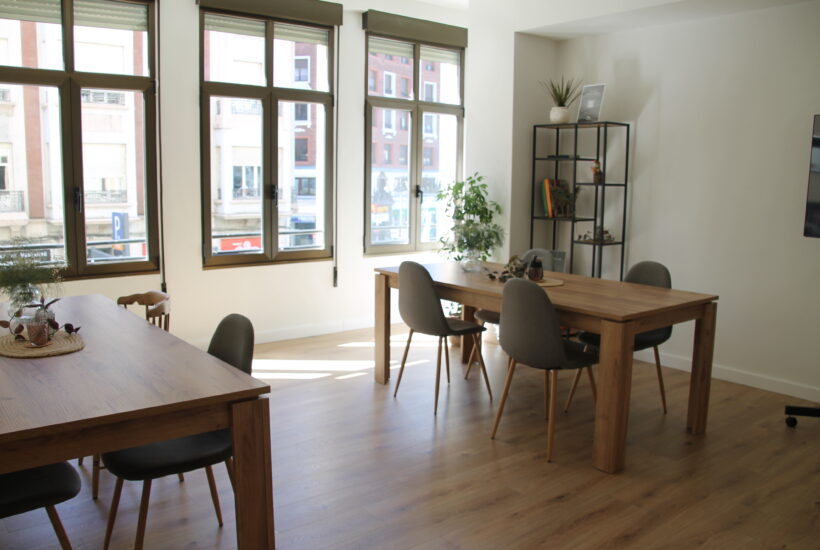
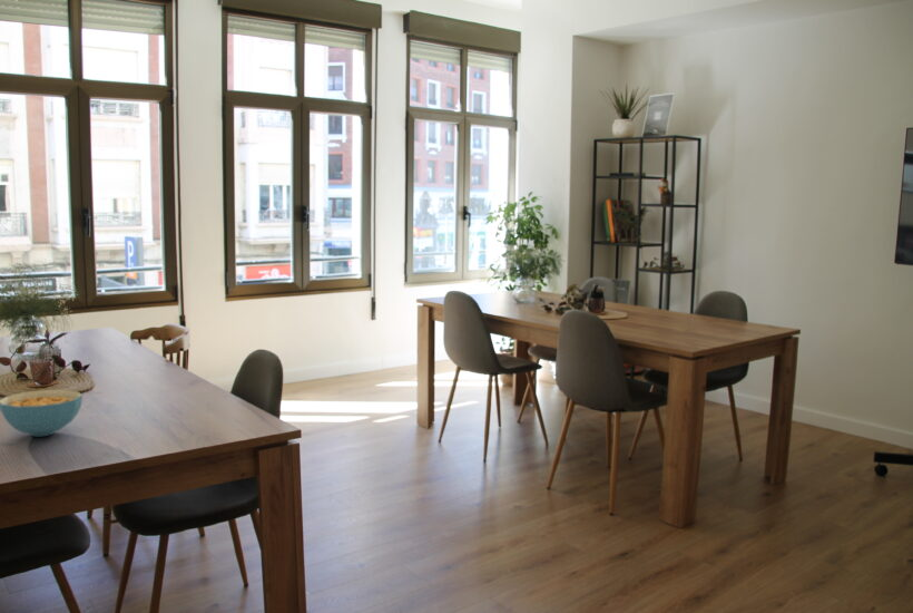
+ cereal bowl (41, 415)
